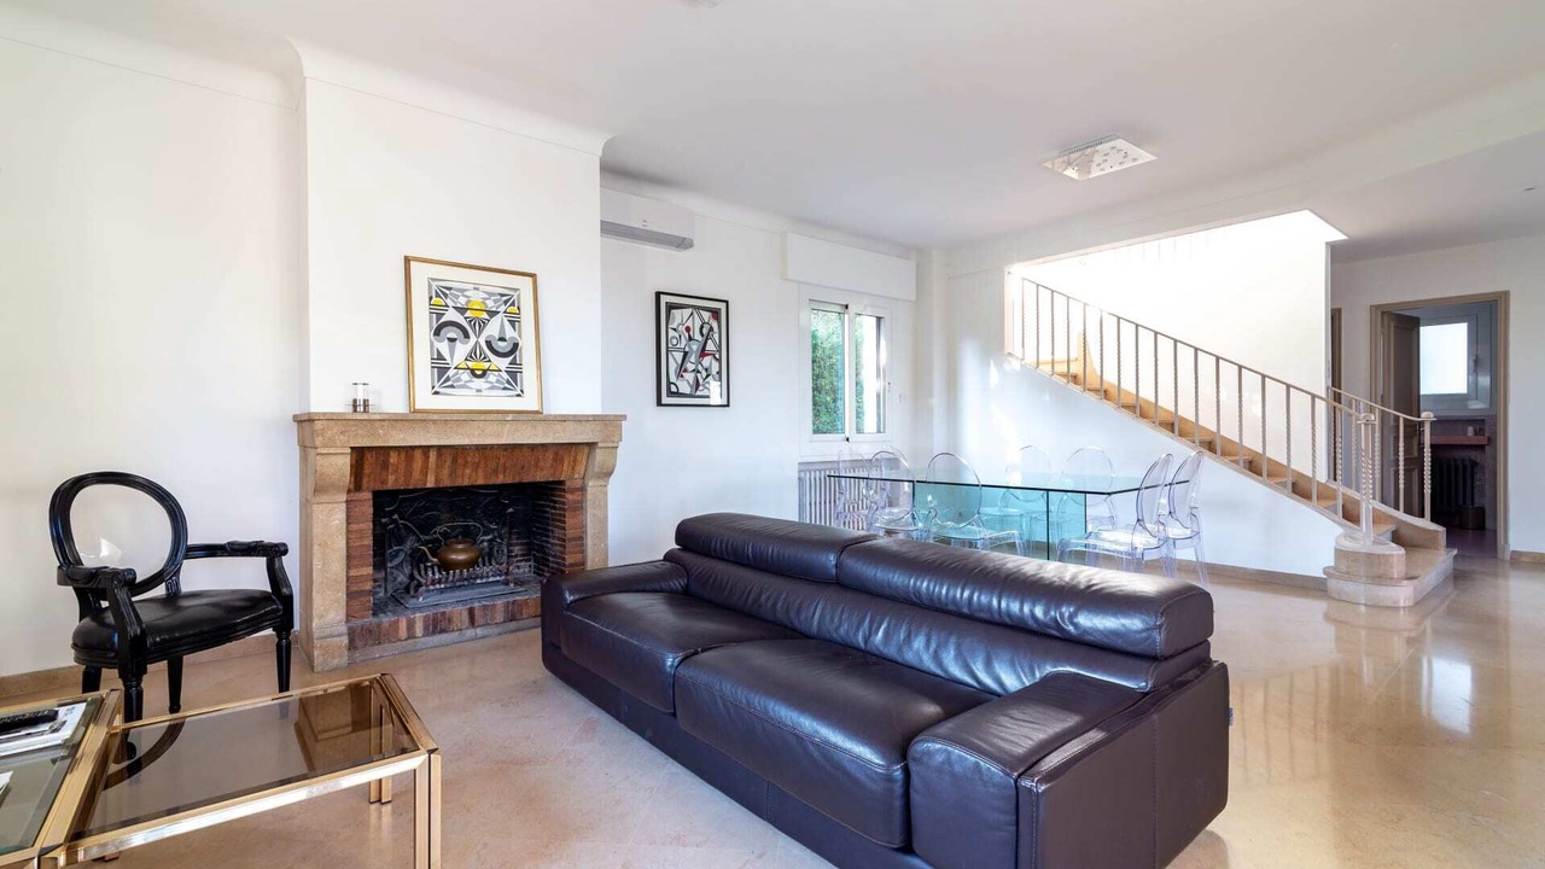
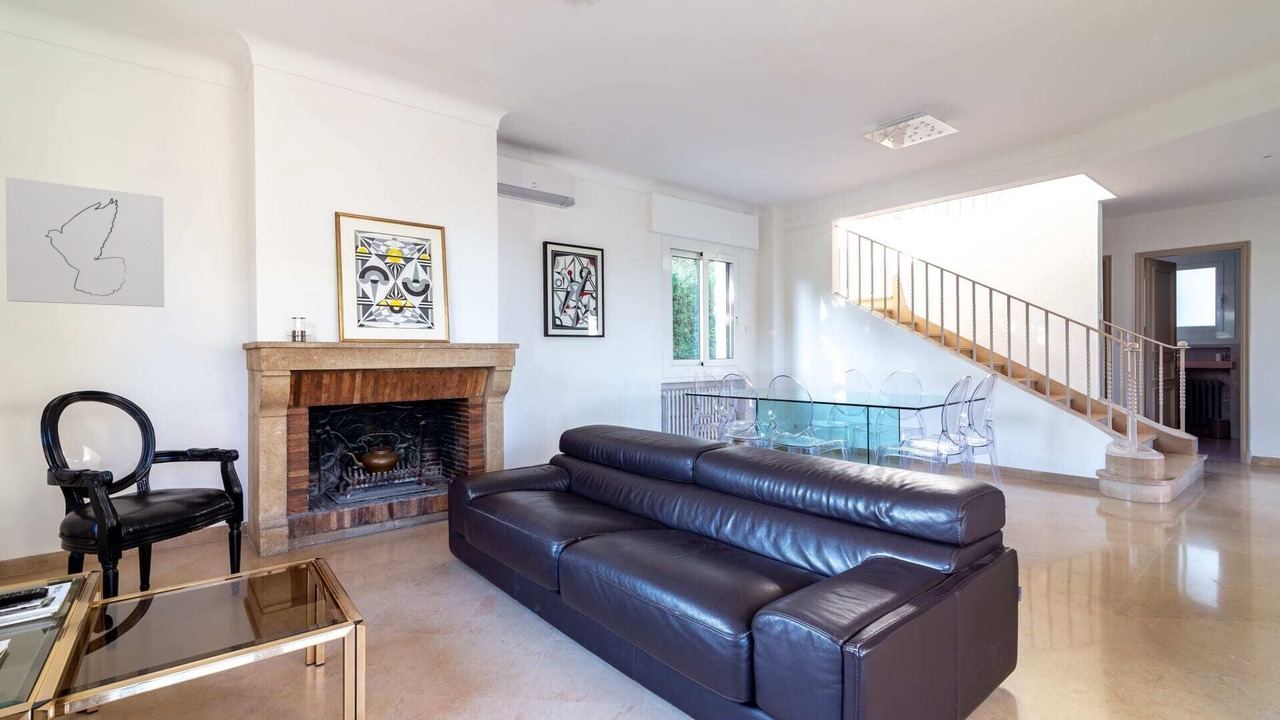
+ wall art (90, 246)
